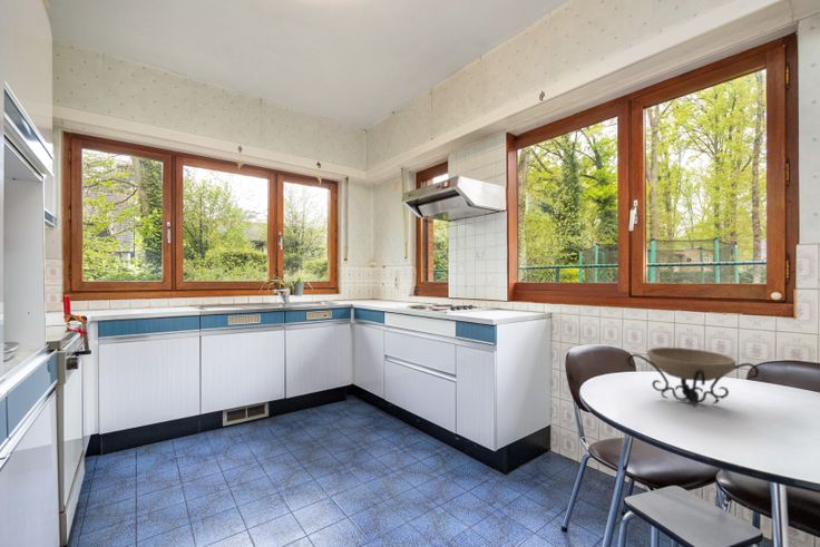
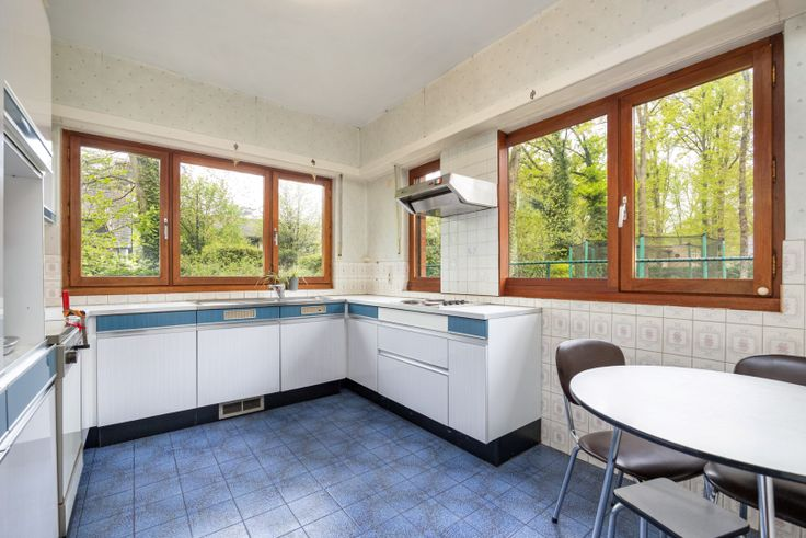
- decorative bowl (689, 378)
